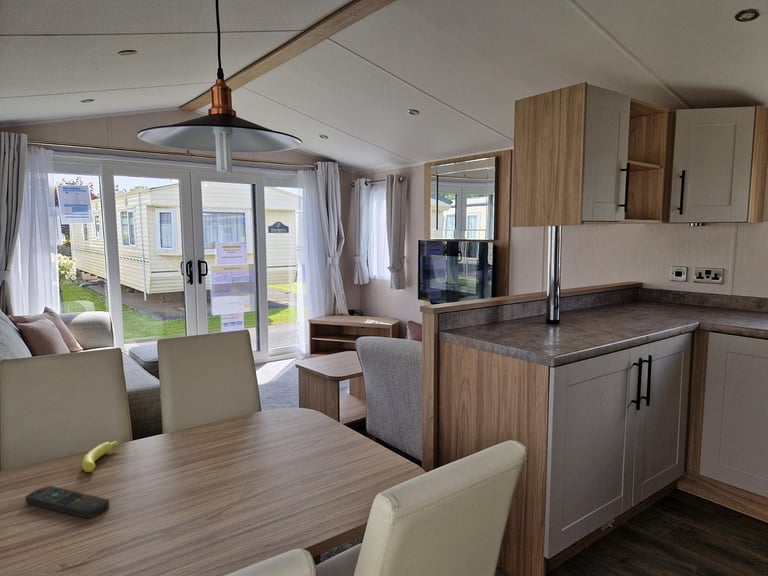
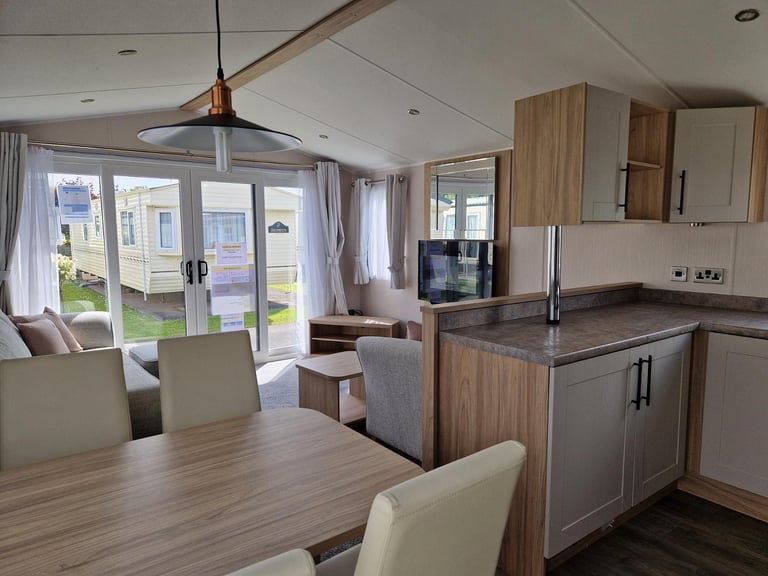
- remote control (67, 500)
- banana (98, 455)
